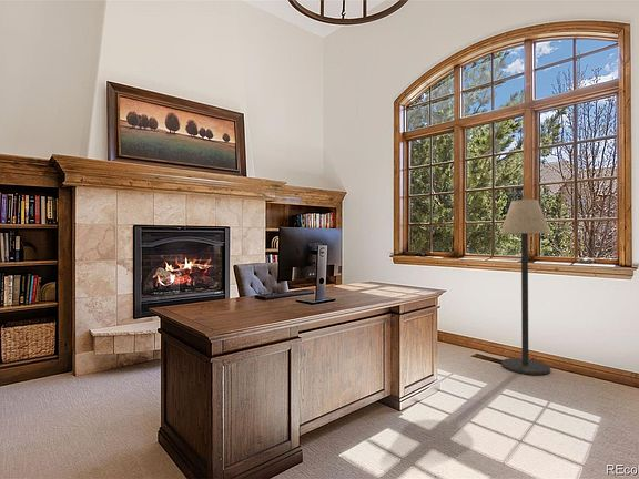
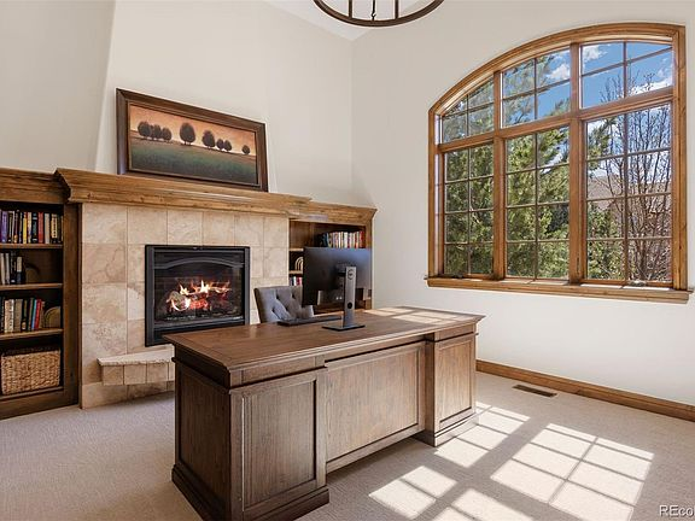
- floor lamp (525, 284)
